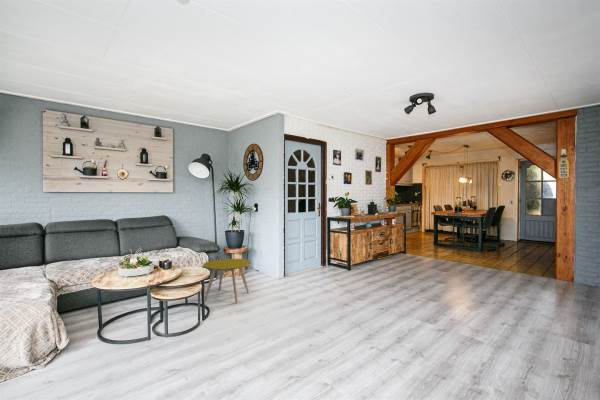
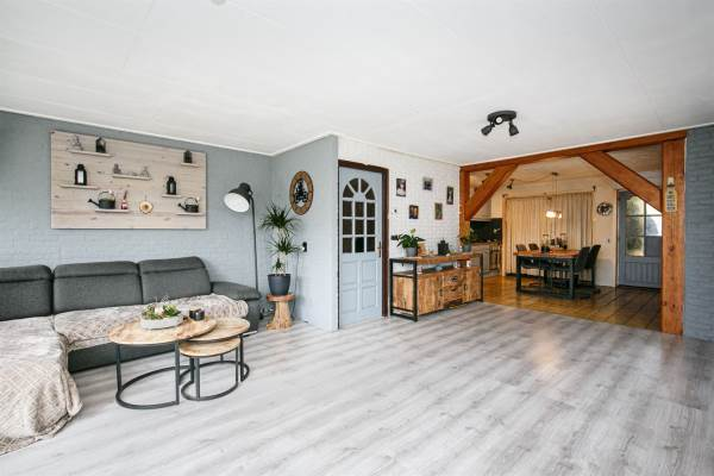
- side table (232, 278)
